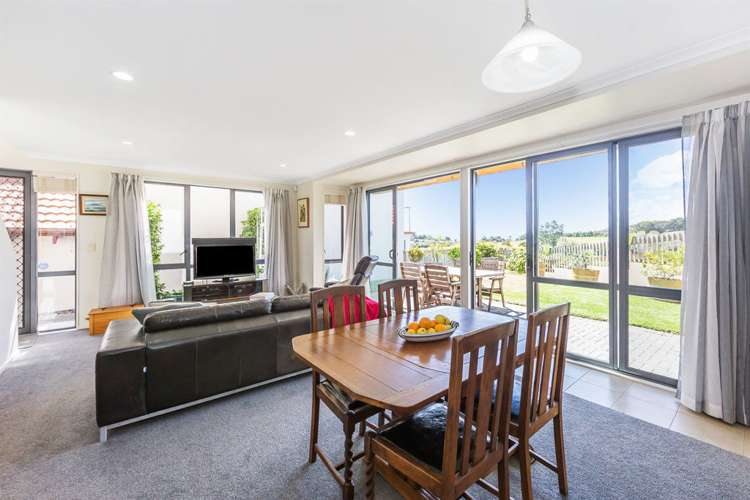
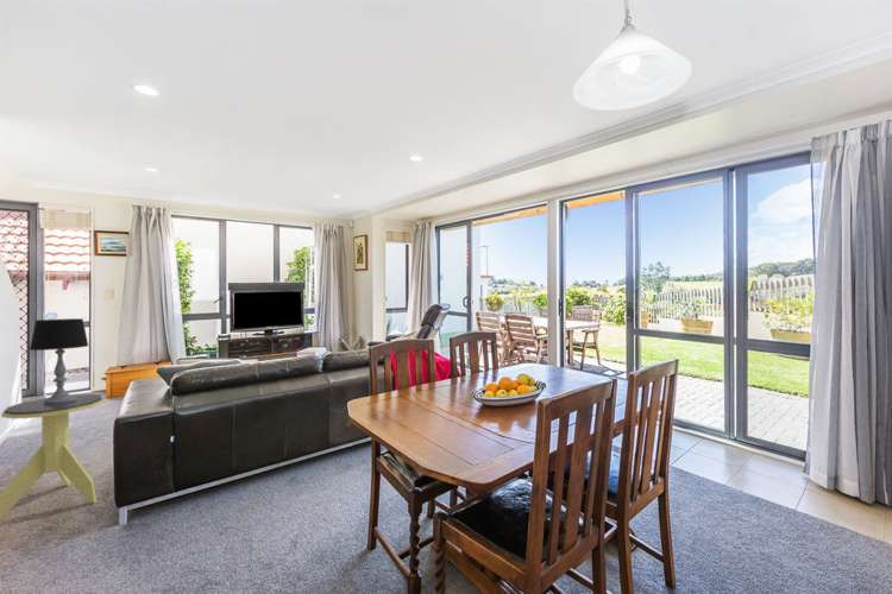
+ table lamp (59, 360)
+ side table (58, 451)
